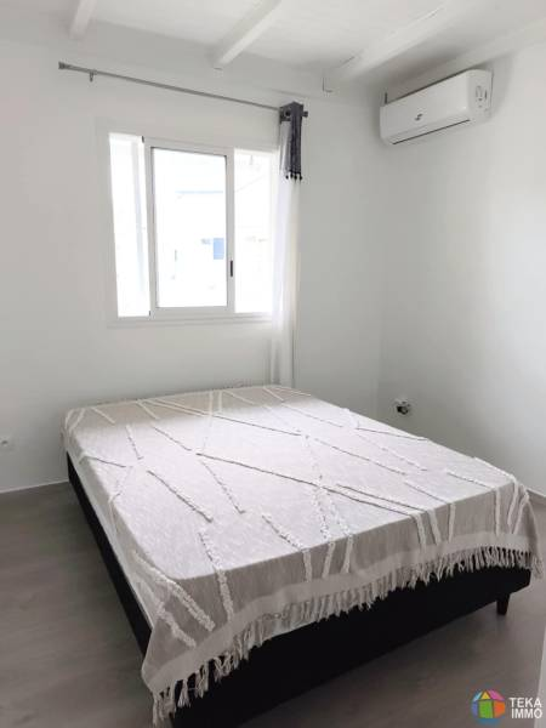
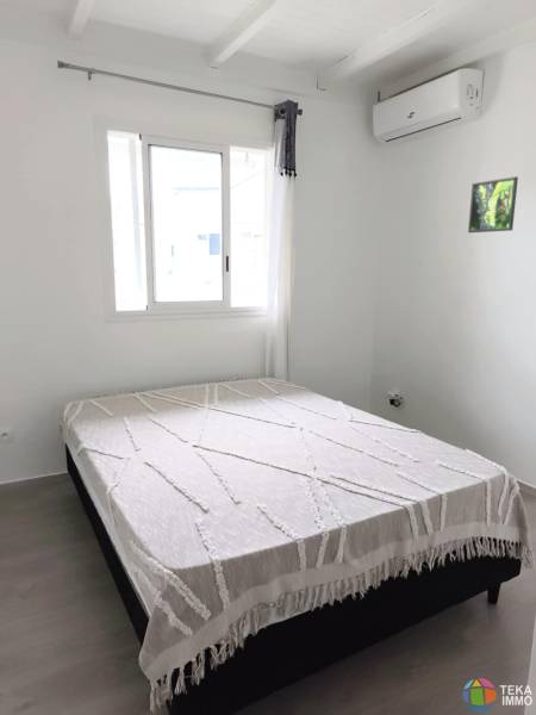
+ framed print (491, 206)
